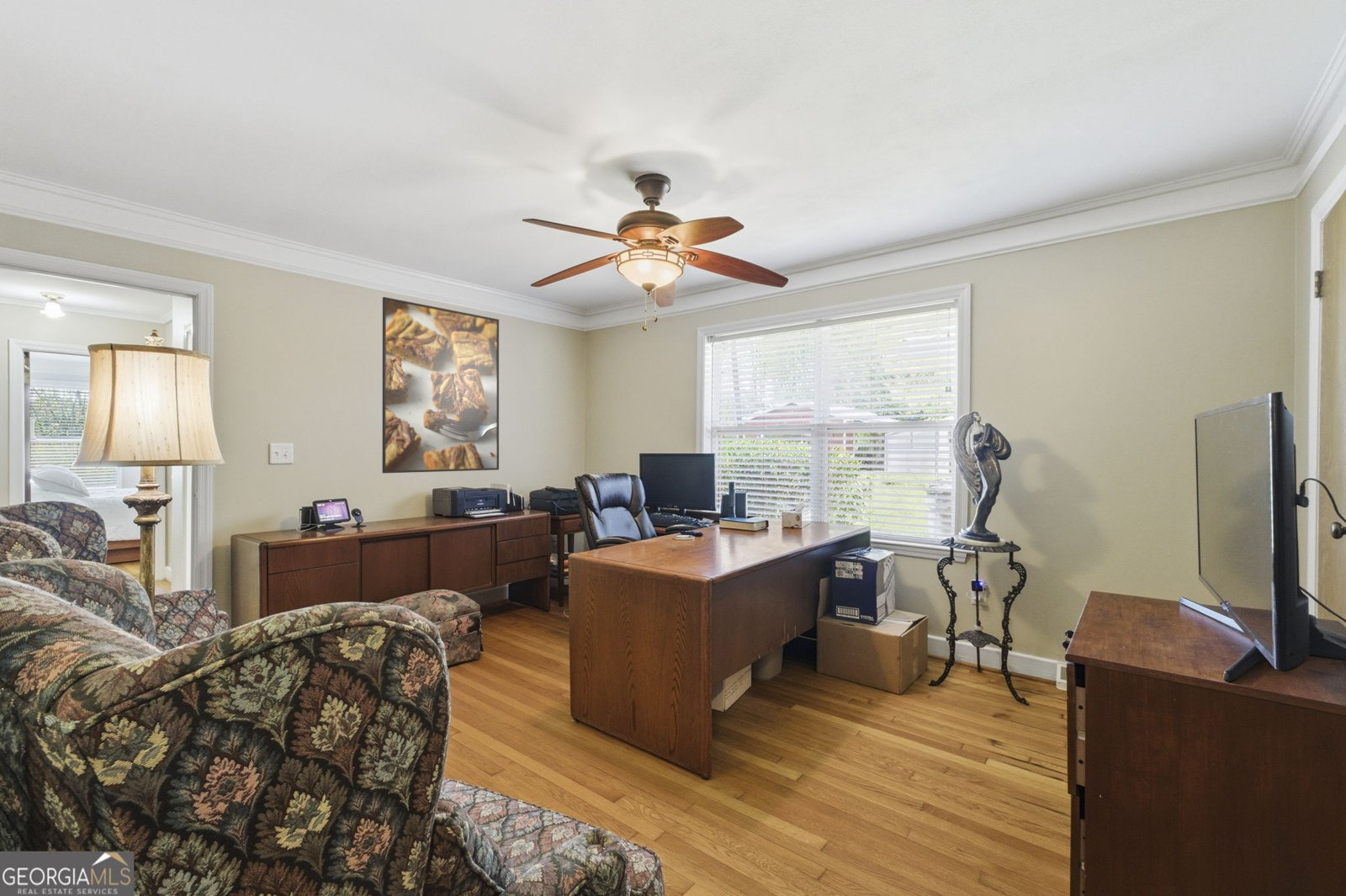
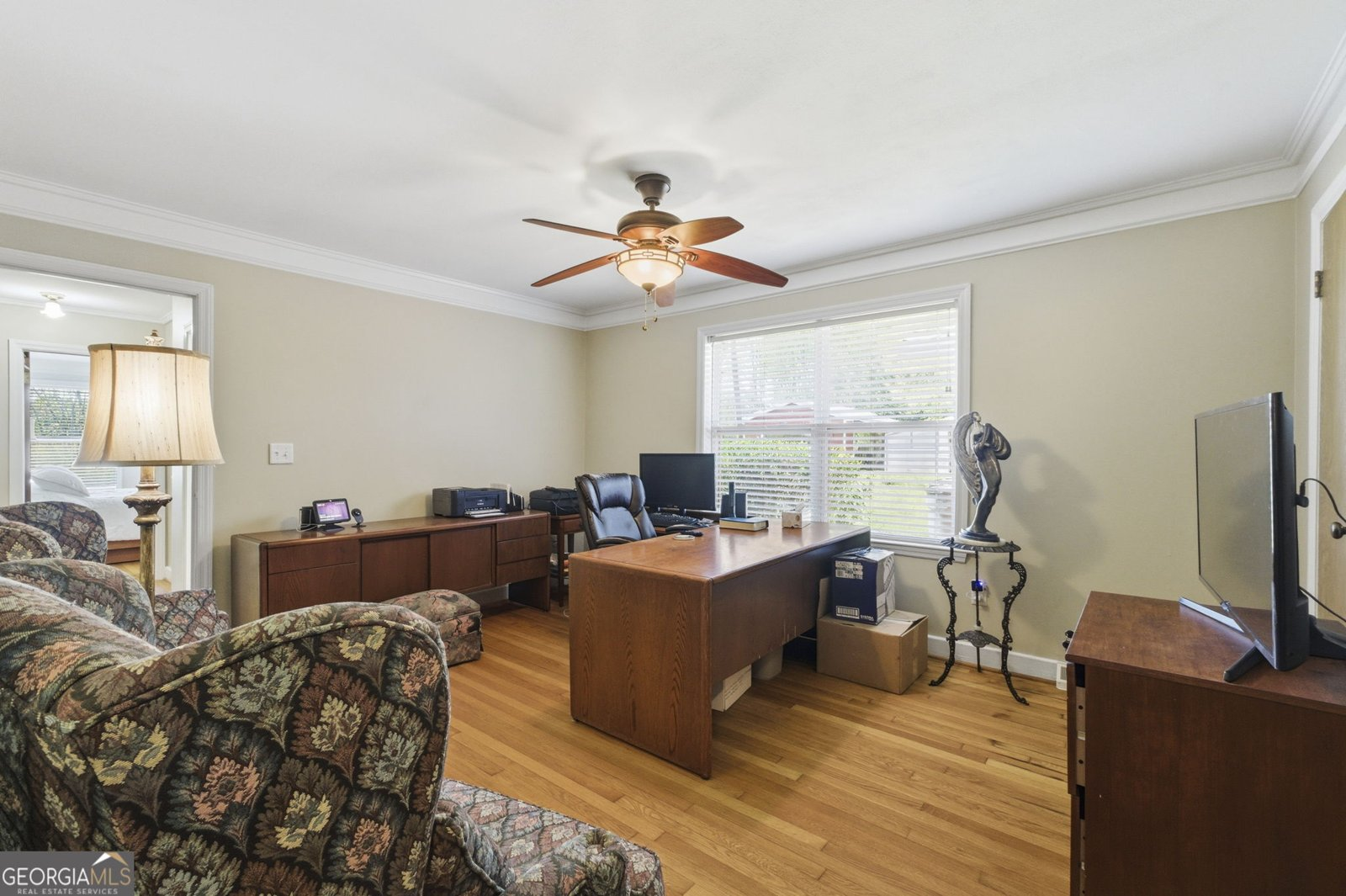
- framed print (445, 390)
